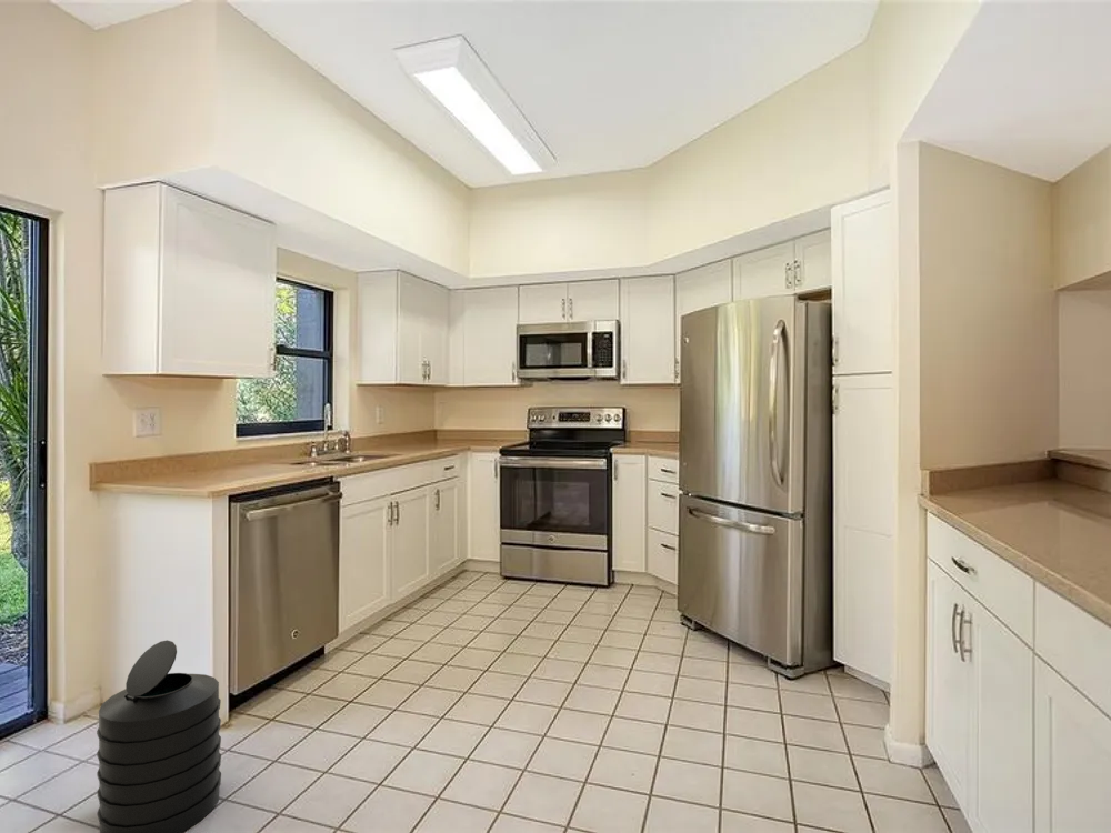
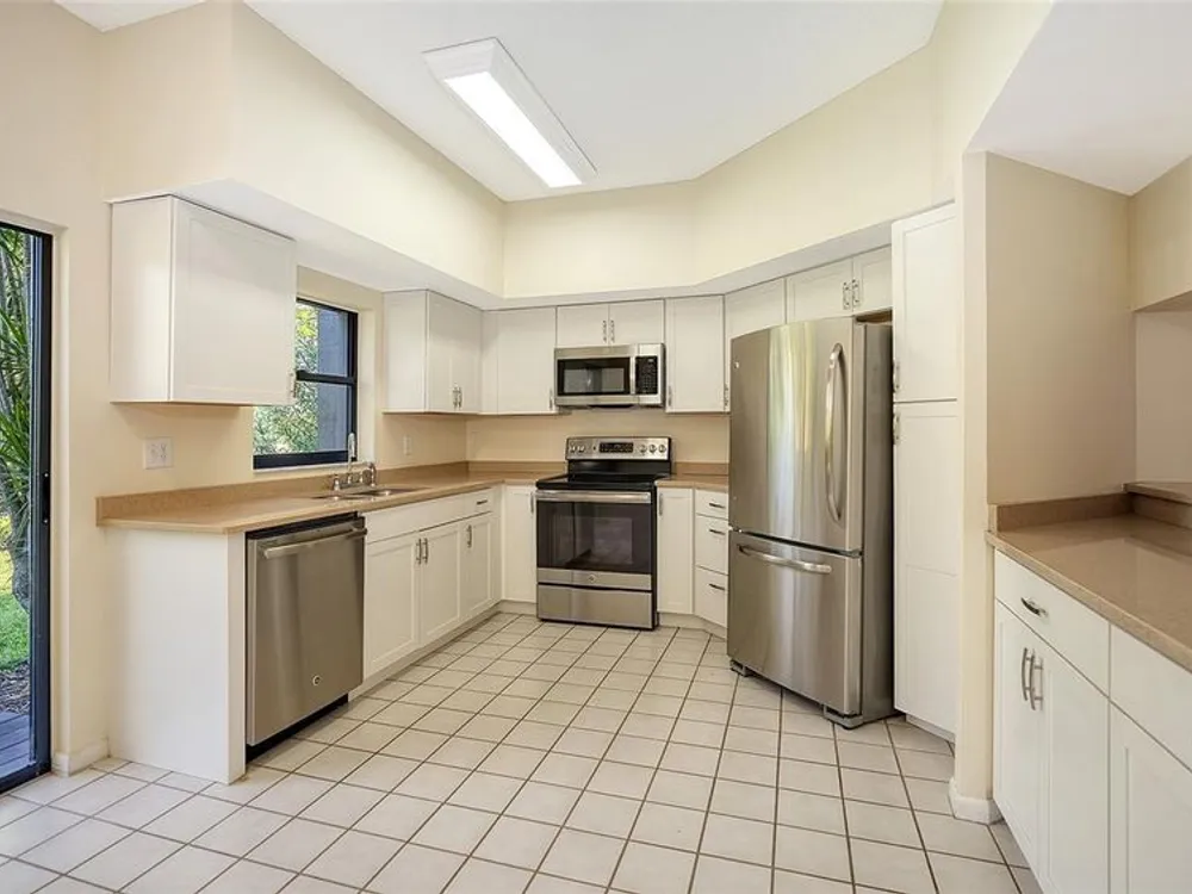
- trash can (161, 726)
